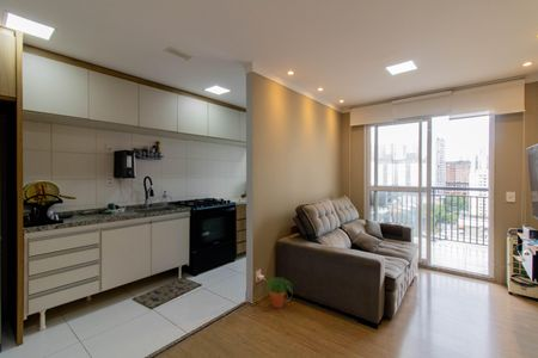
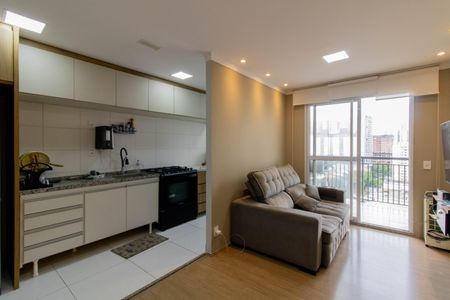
- potted plant (277, 291)
